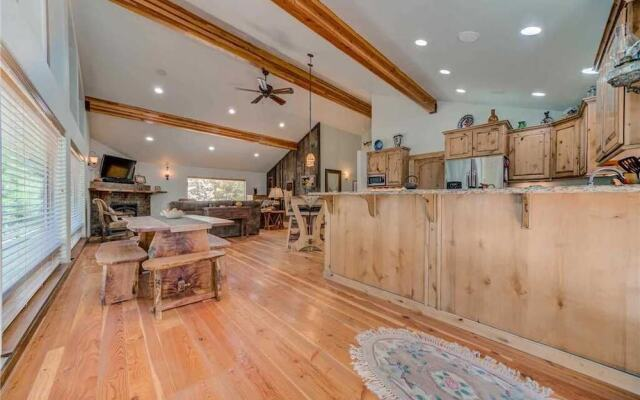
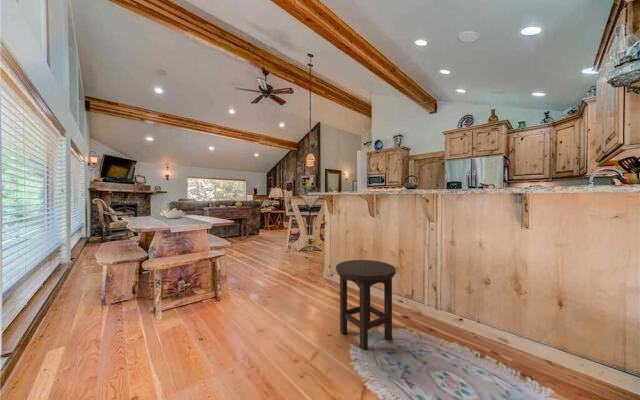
+ stool (365, 301)
